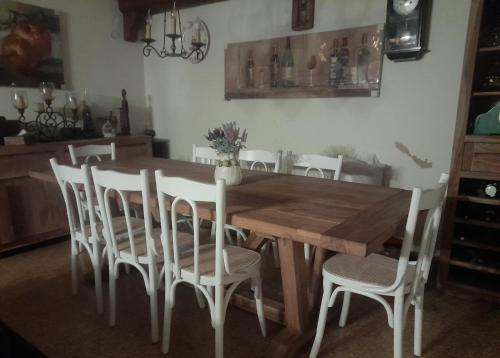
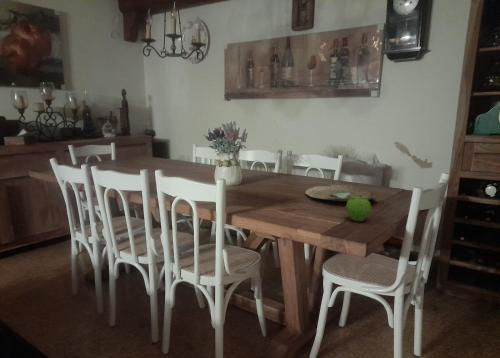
+ decorative bowl (340, 191)
+ fruit (358, 207)
